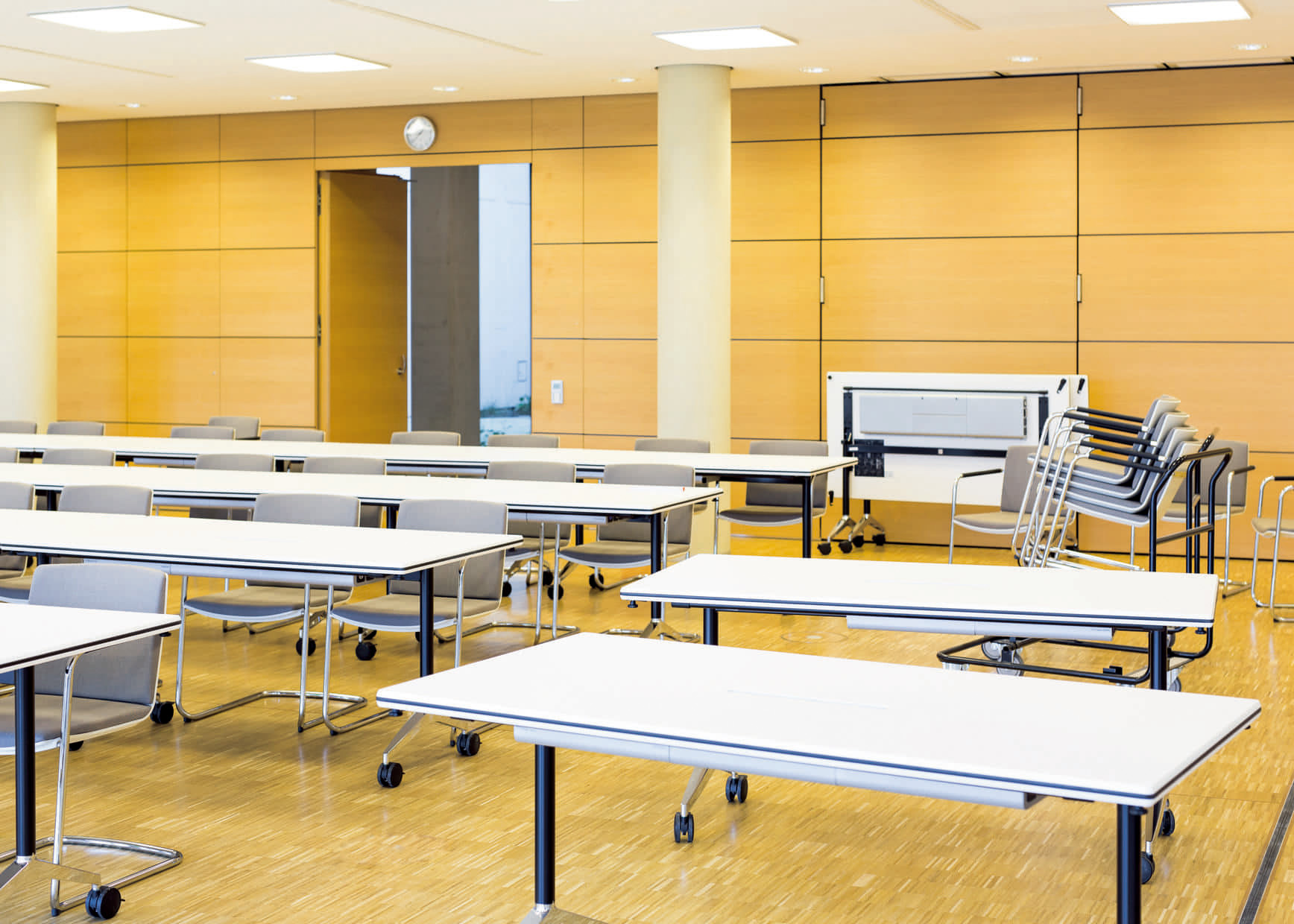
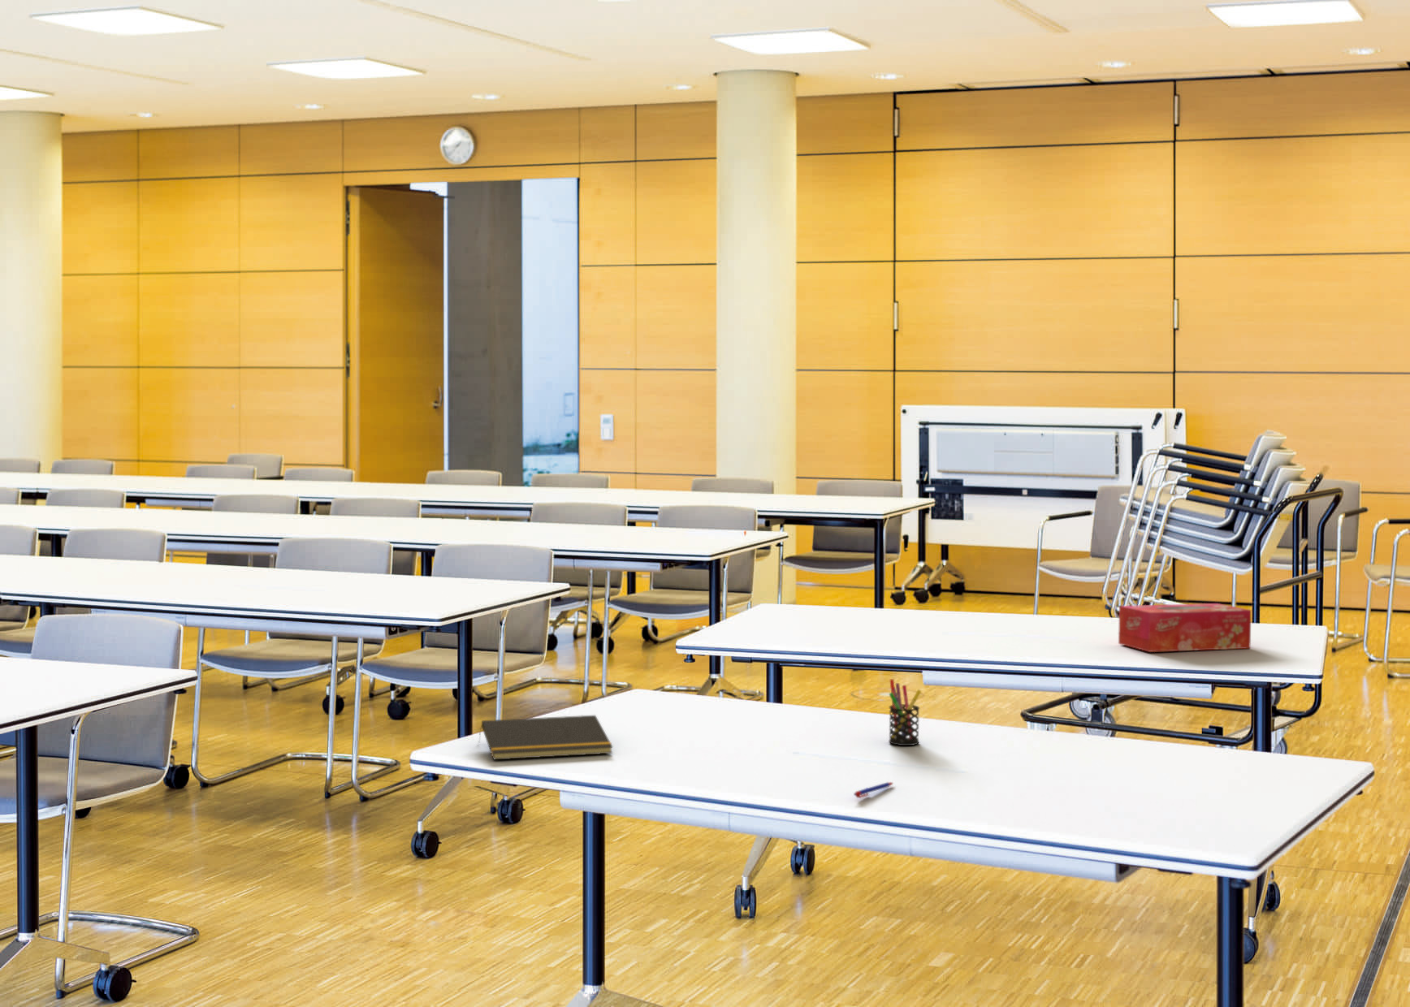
+ notepad (546, 737)
+ pen (874, 788)
+ tissue box (1183, 627)
+ pen holder (900, 712)
